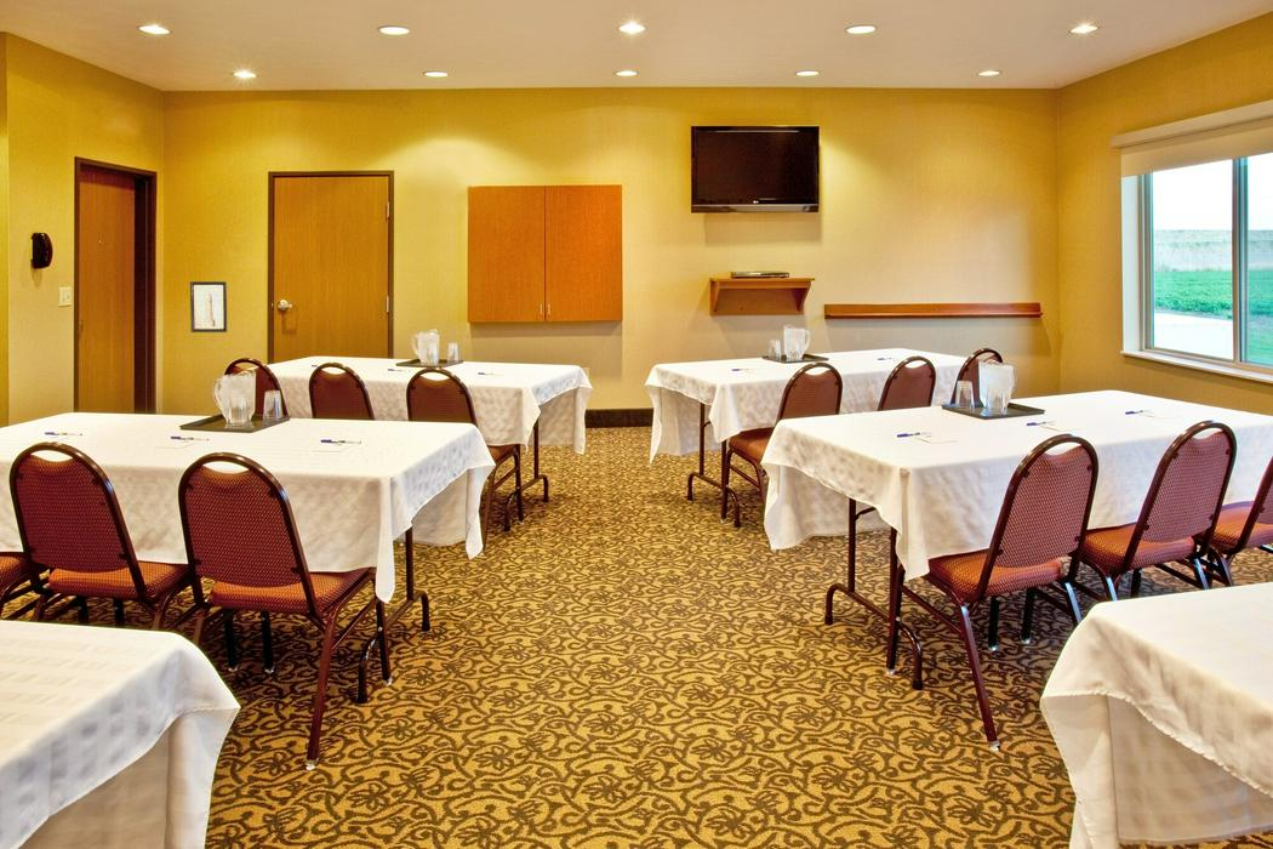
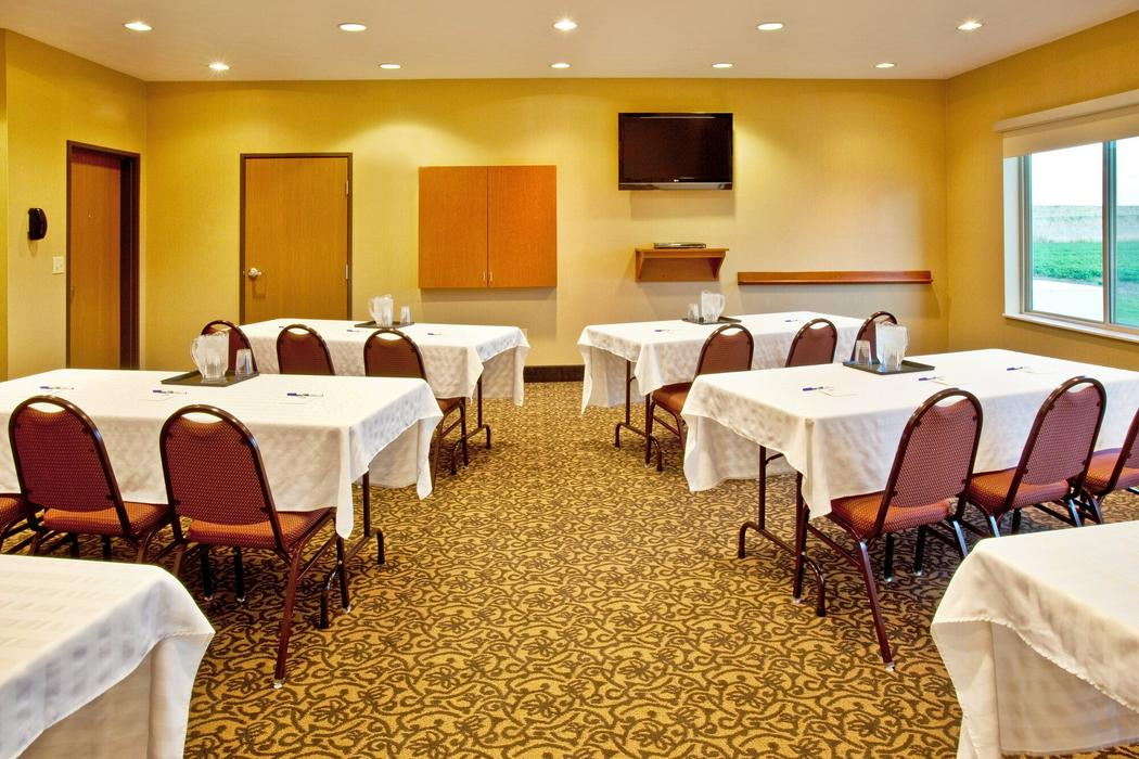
- wall art (209, 307)
